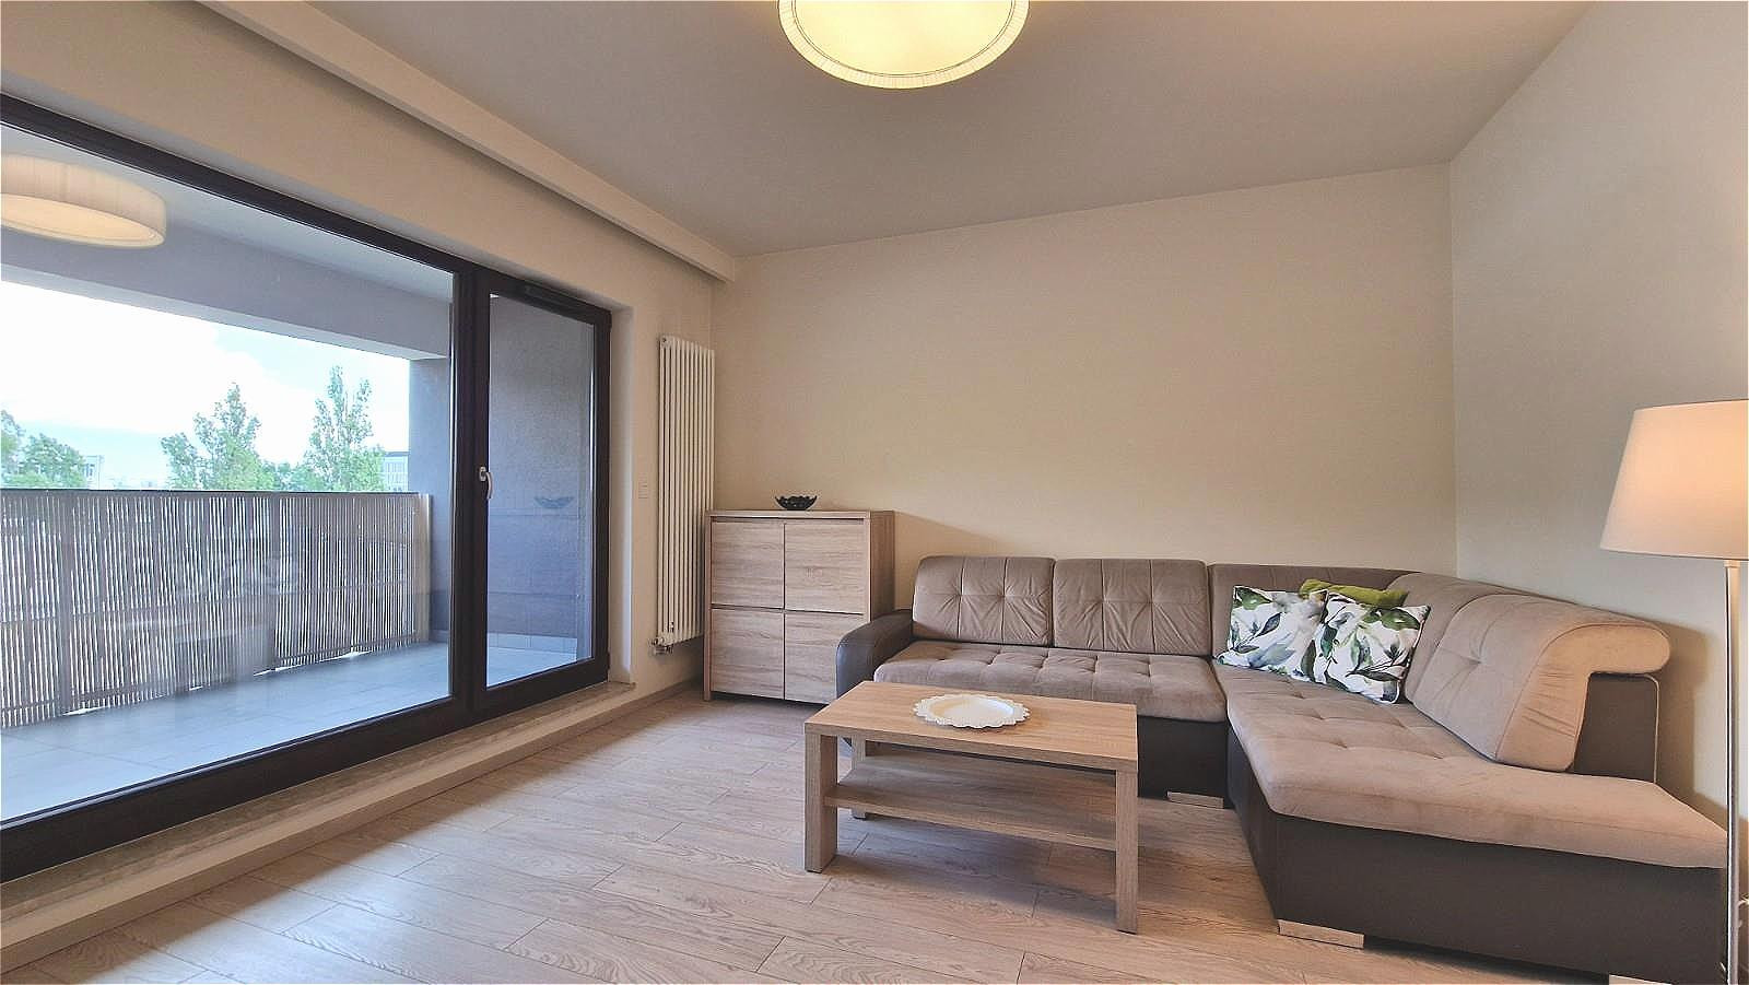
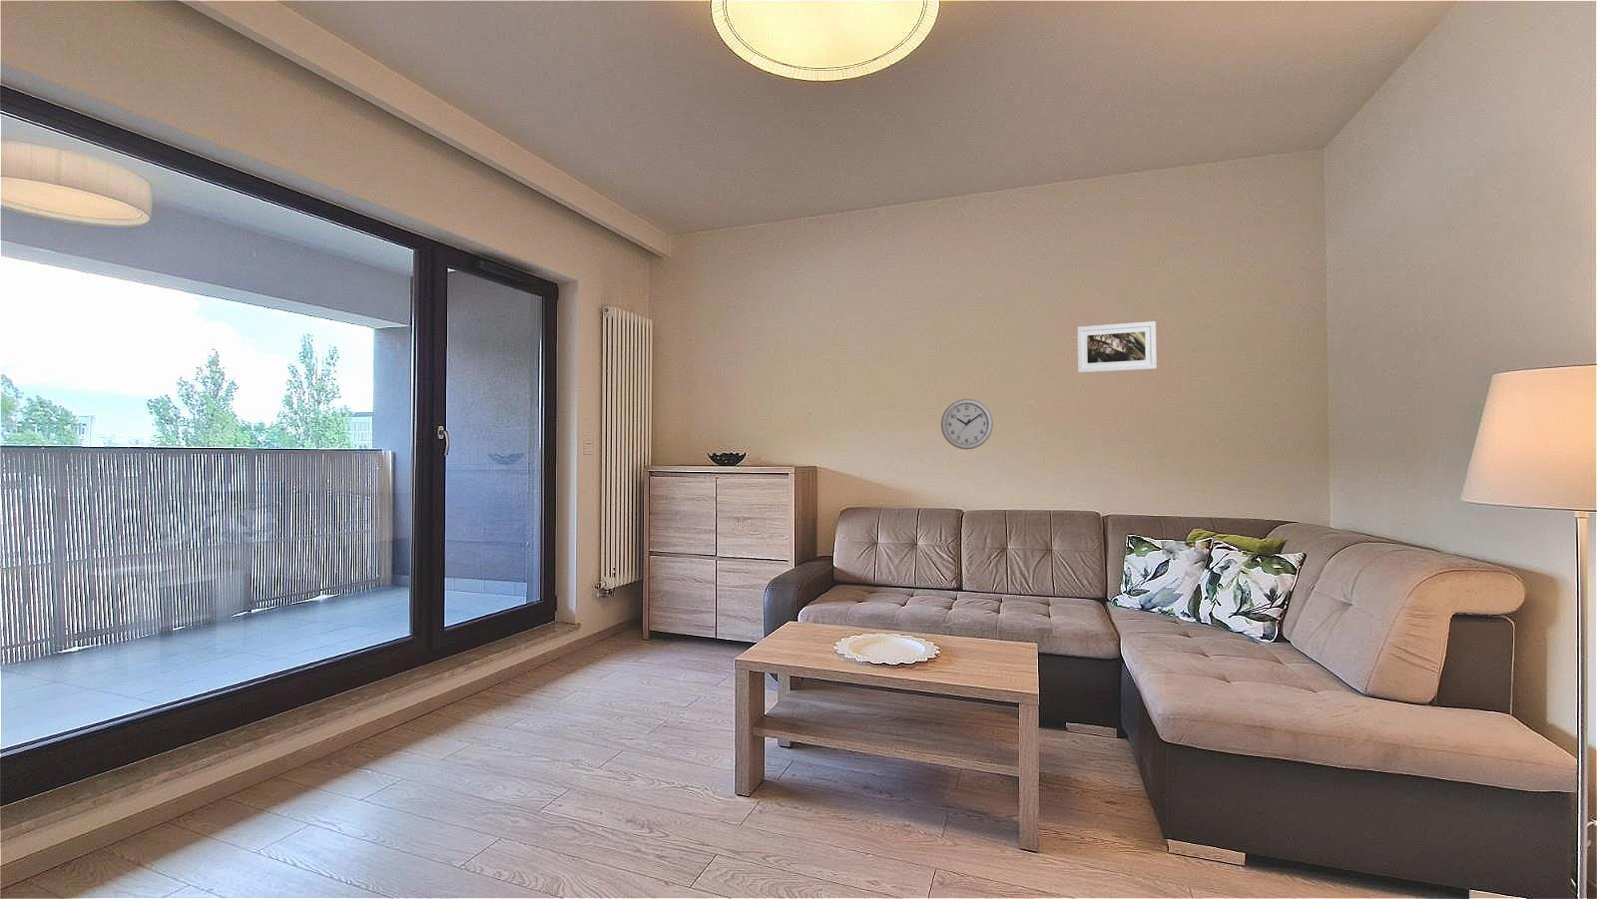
+ wall clock (966, 424)
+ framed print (1114, 348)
